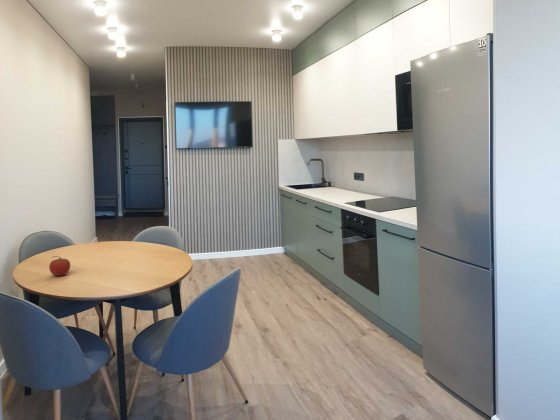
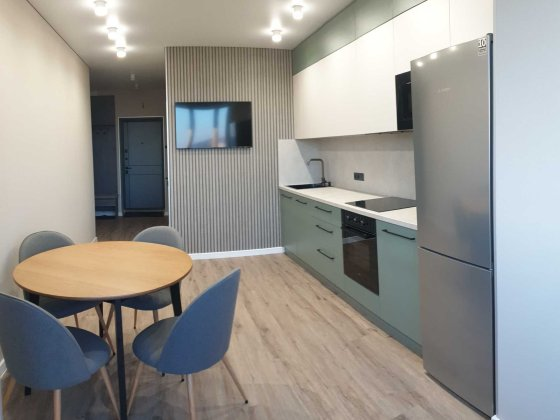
- fruit (59, 265)
